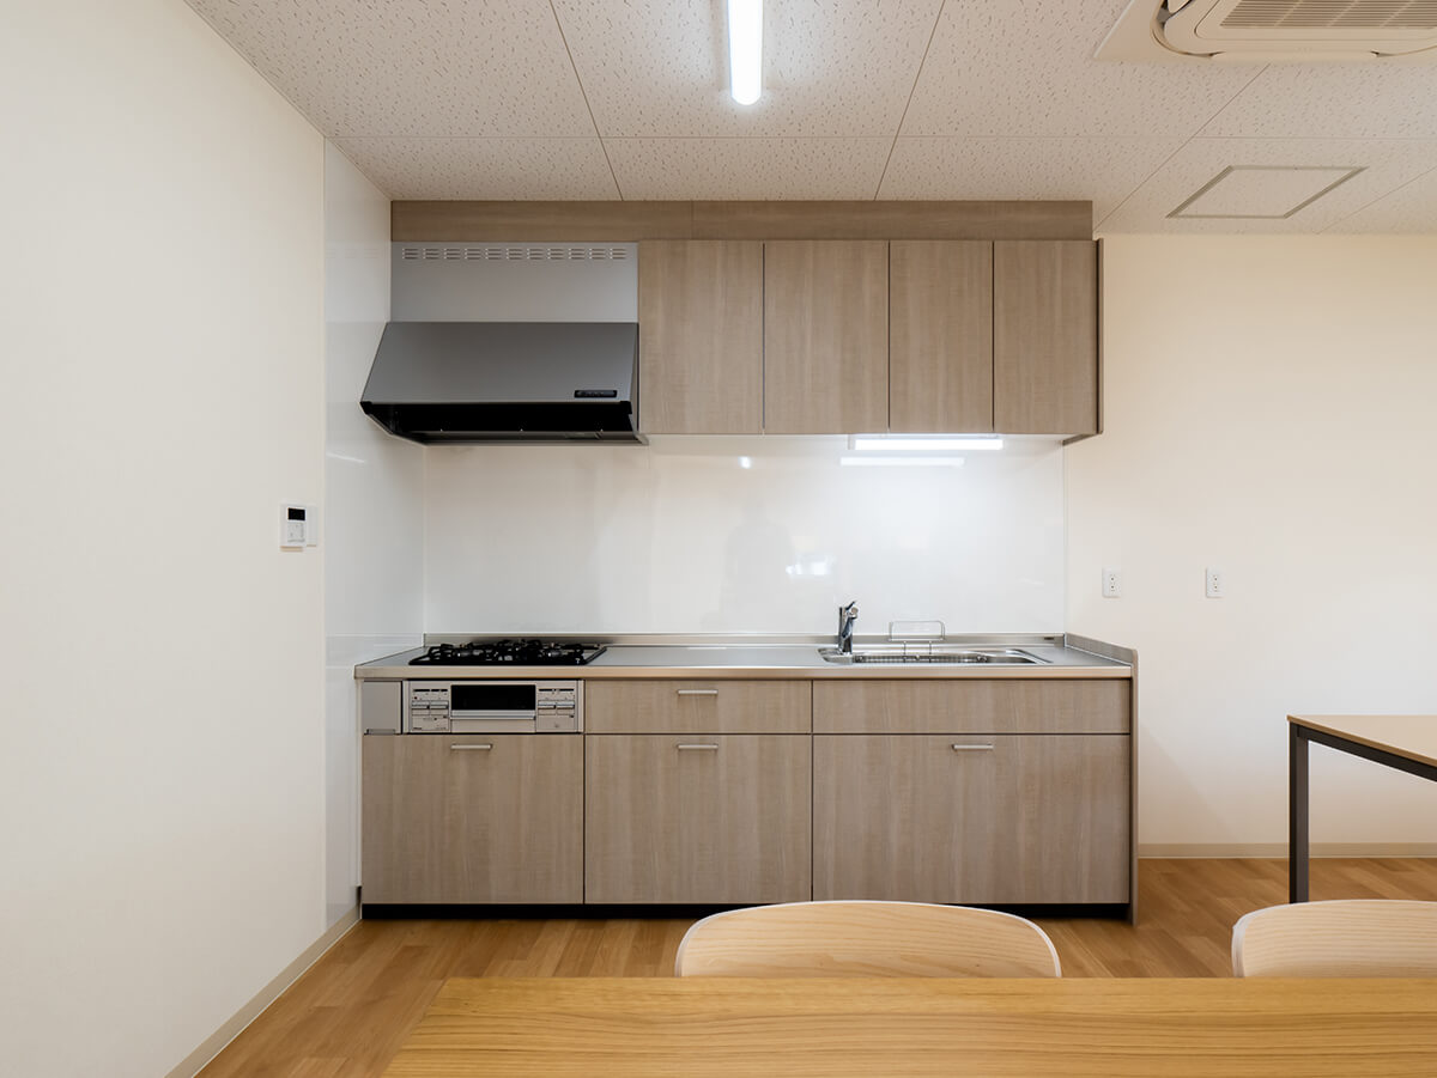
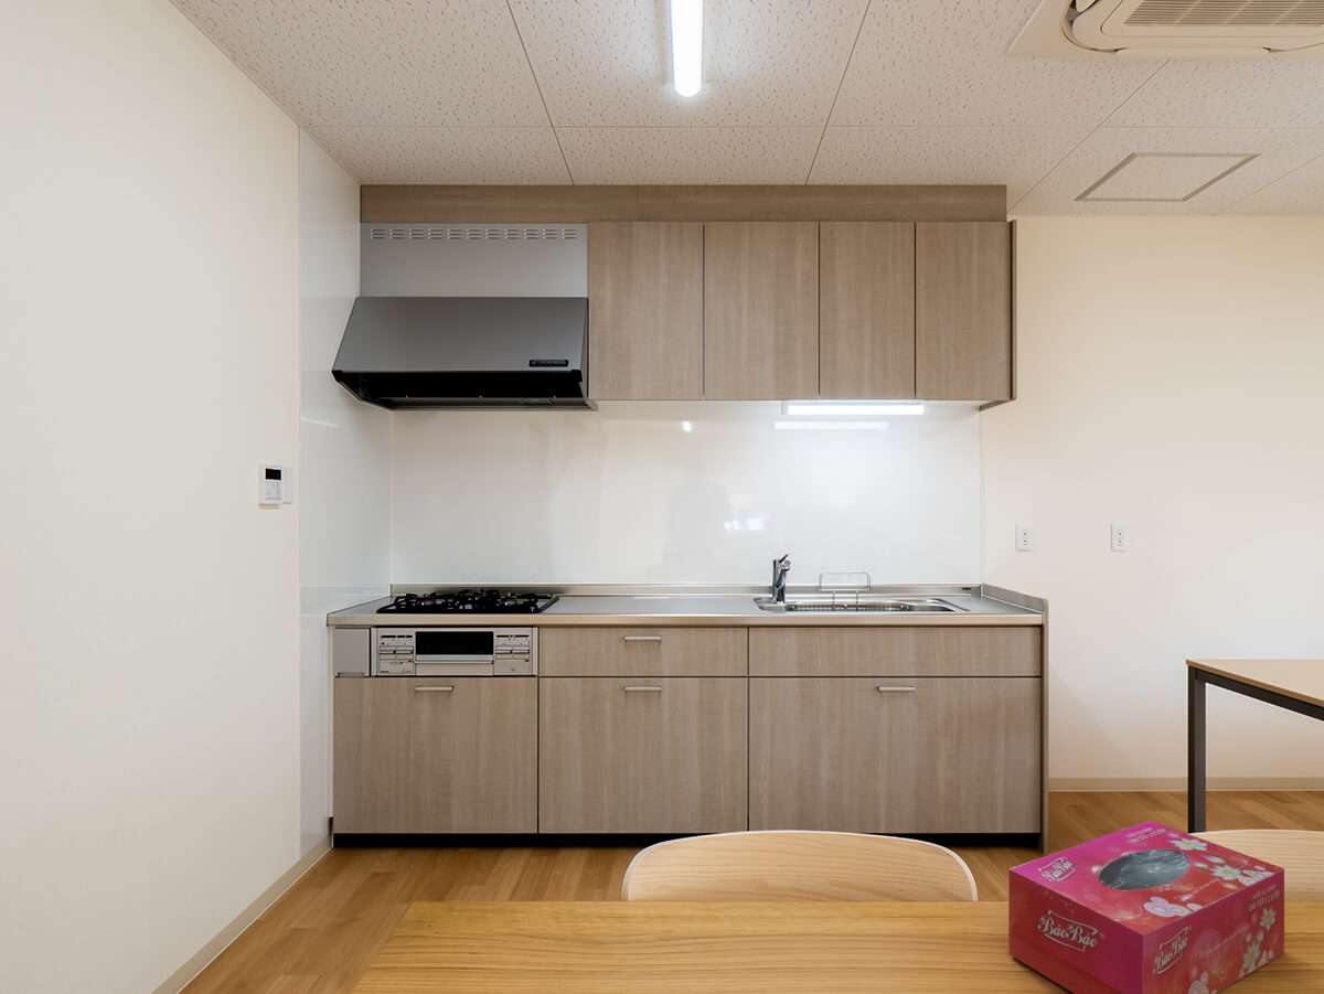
+ tissue box (1146, 911)
